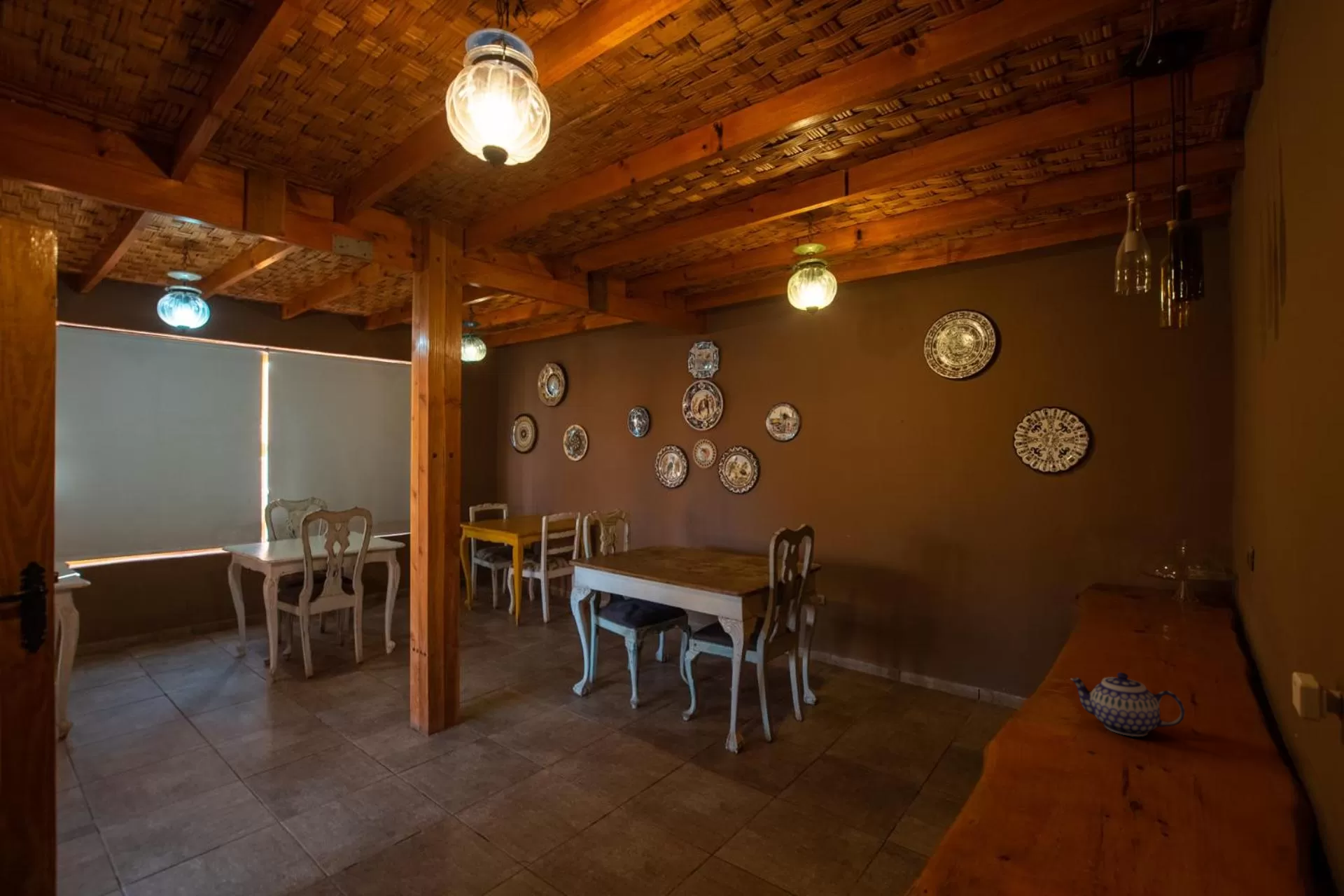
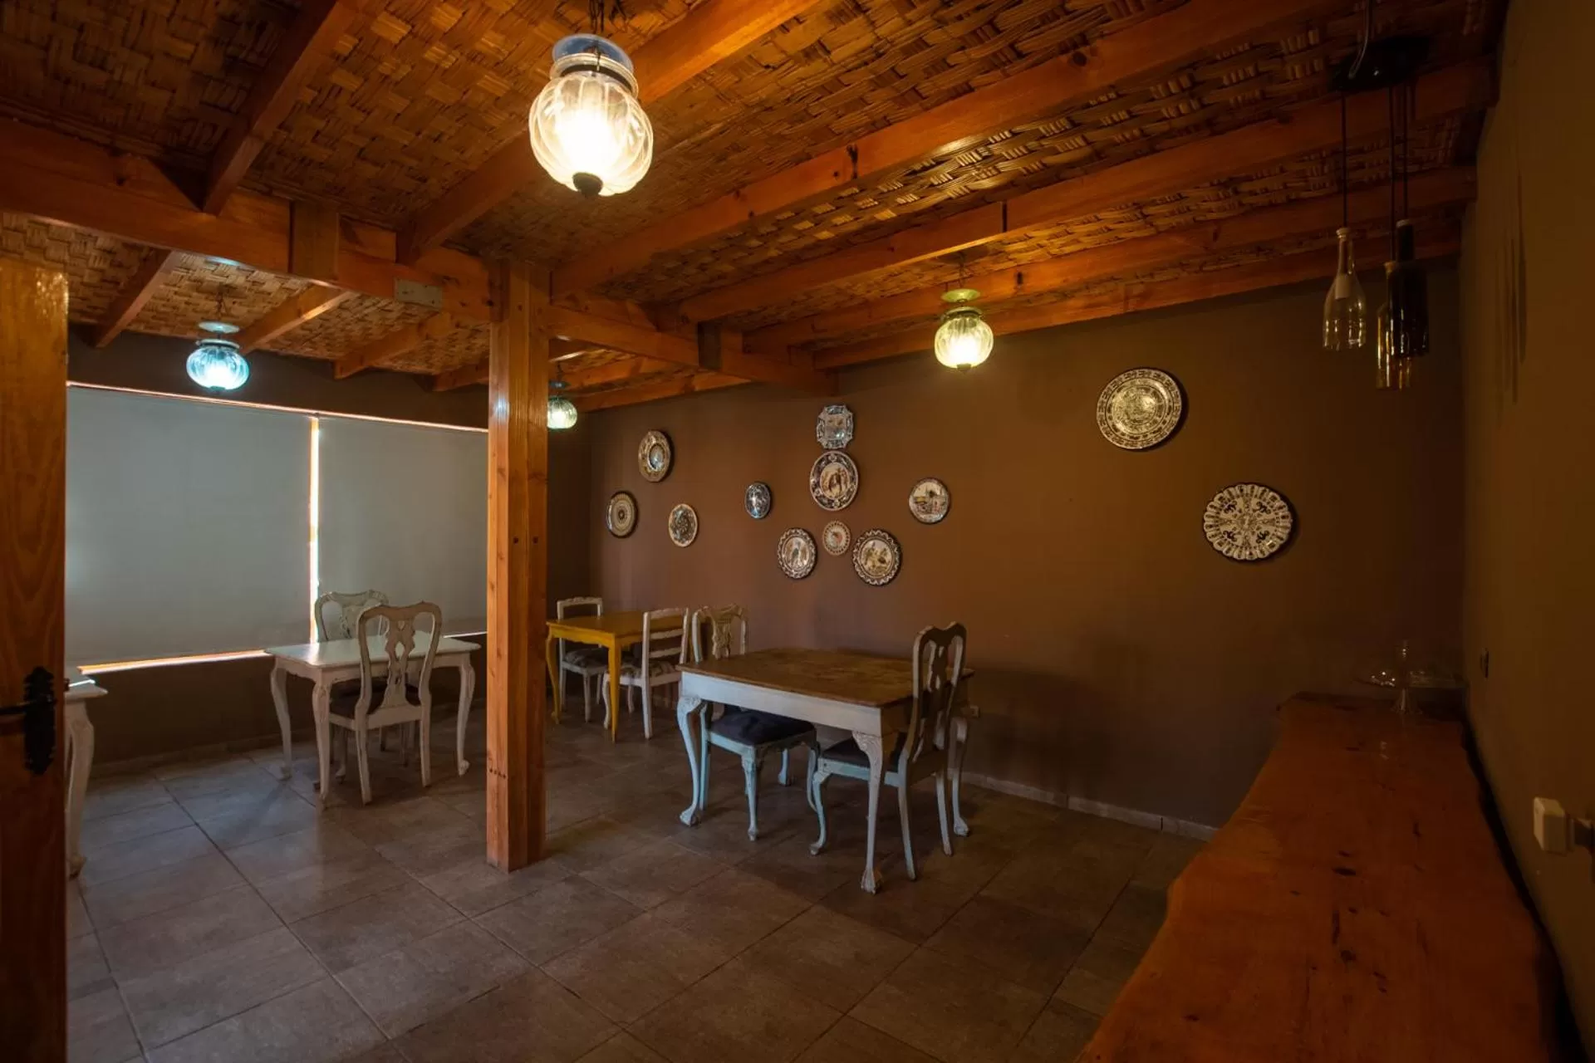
- teapot (1125, 701)
